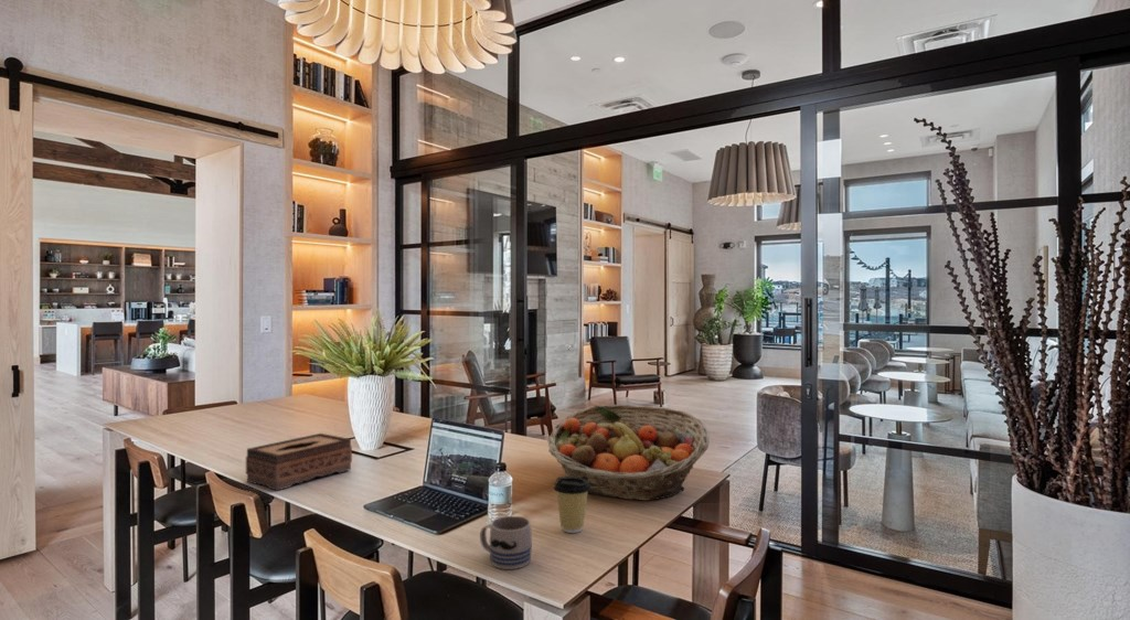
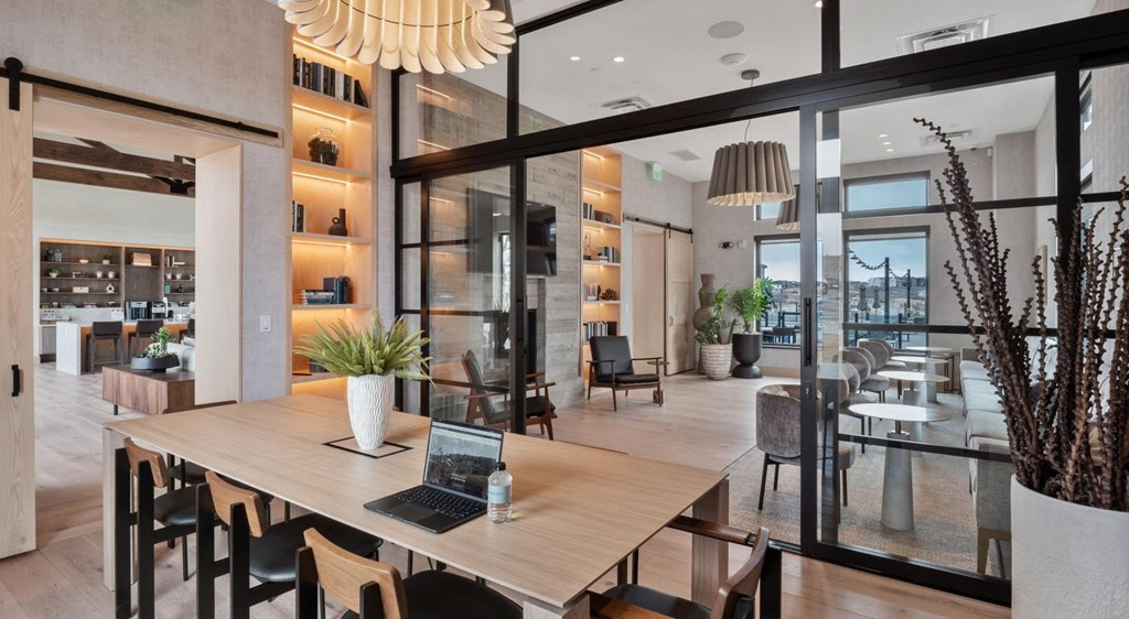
- coffee cup (572, 504)
- tissue box (300, 459)
- fruit basket (626, 448)
- mug (504, 539)
